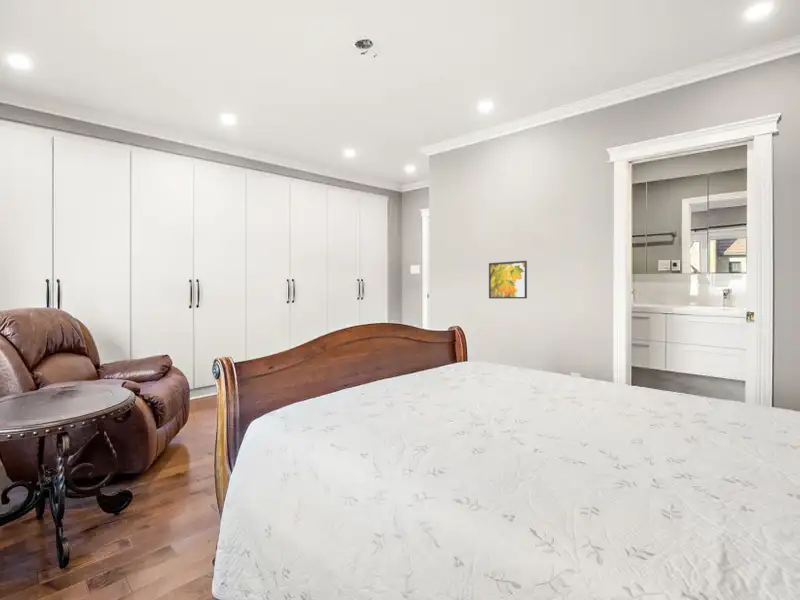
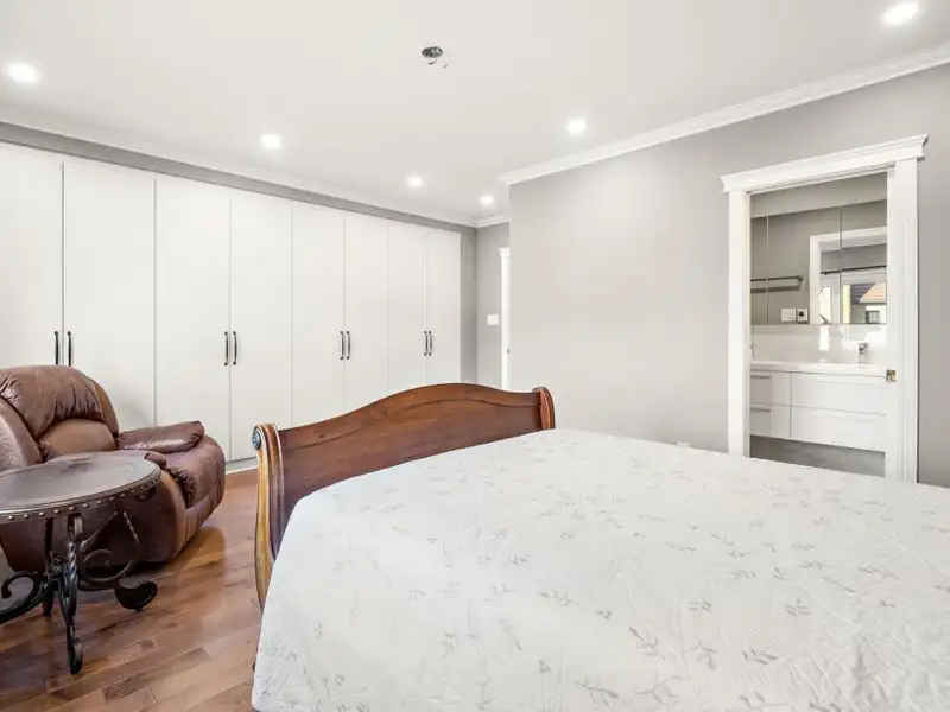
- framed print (507, 280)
